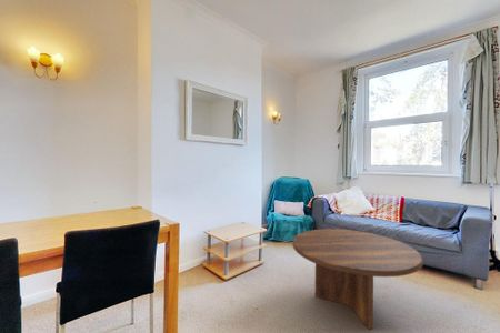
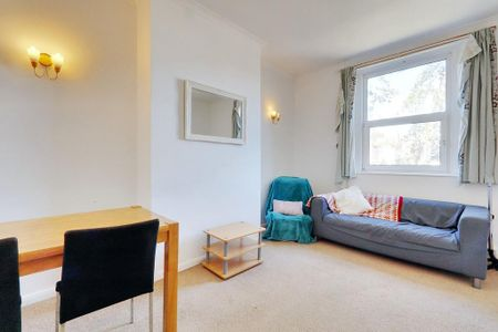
- coffee table (350, 274)
